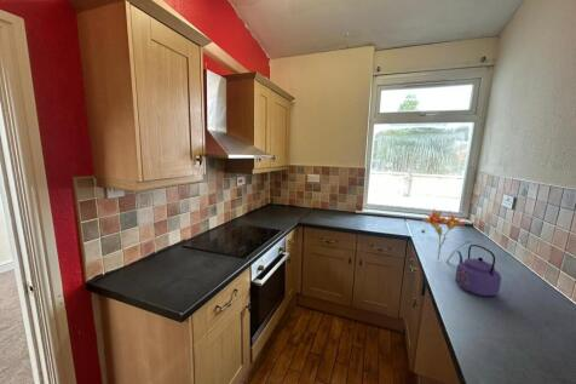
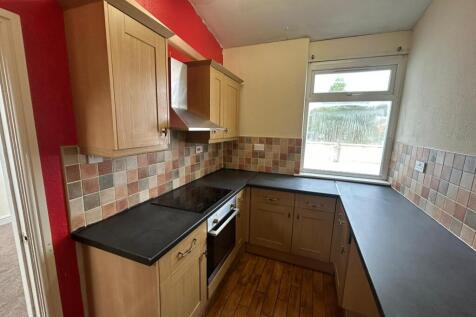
- flower (444, 235)
- kettle (474, 265)
